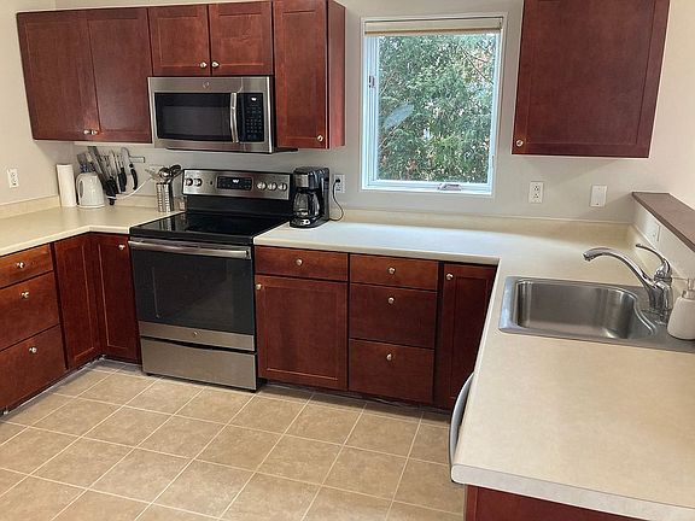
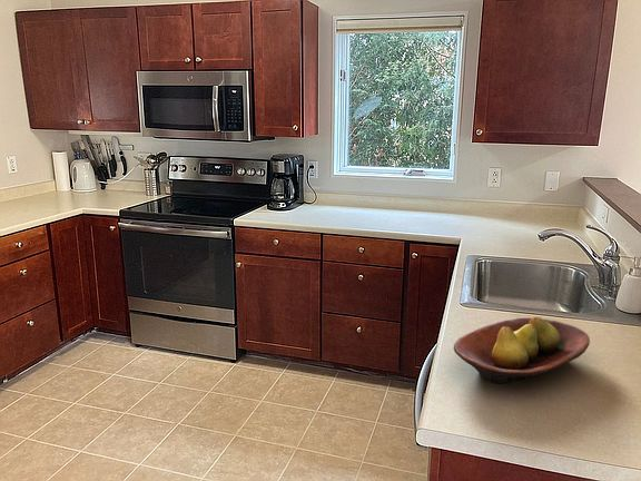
+ fruit bowl (522, 343)
